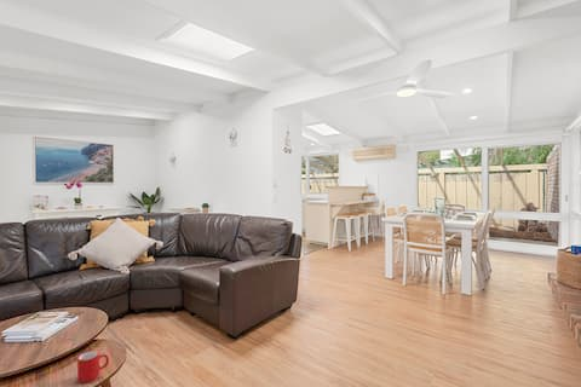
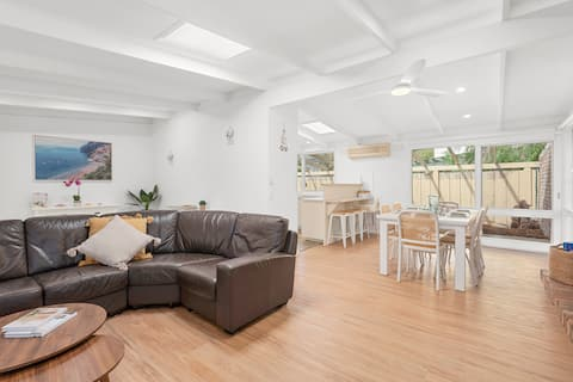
- cup (93, 365)
